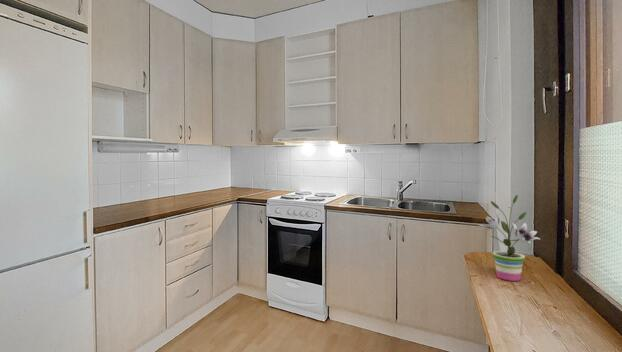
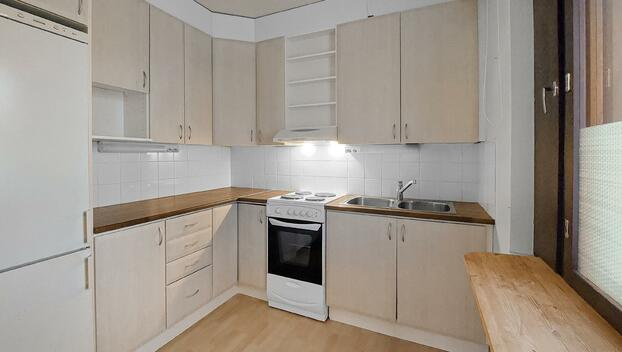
- potted plant (508, 237)
